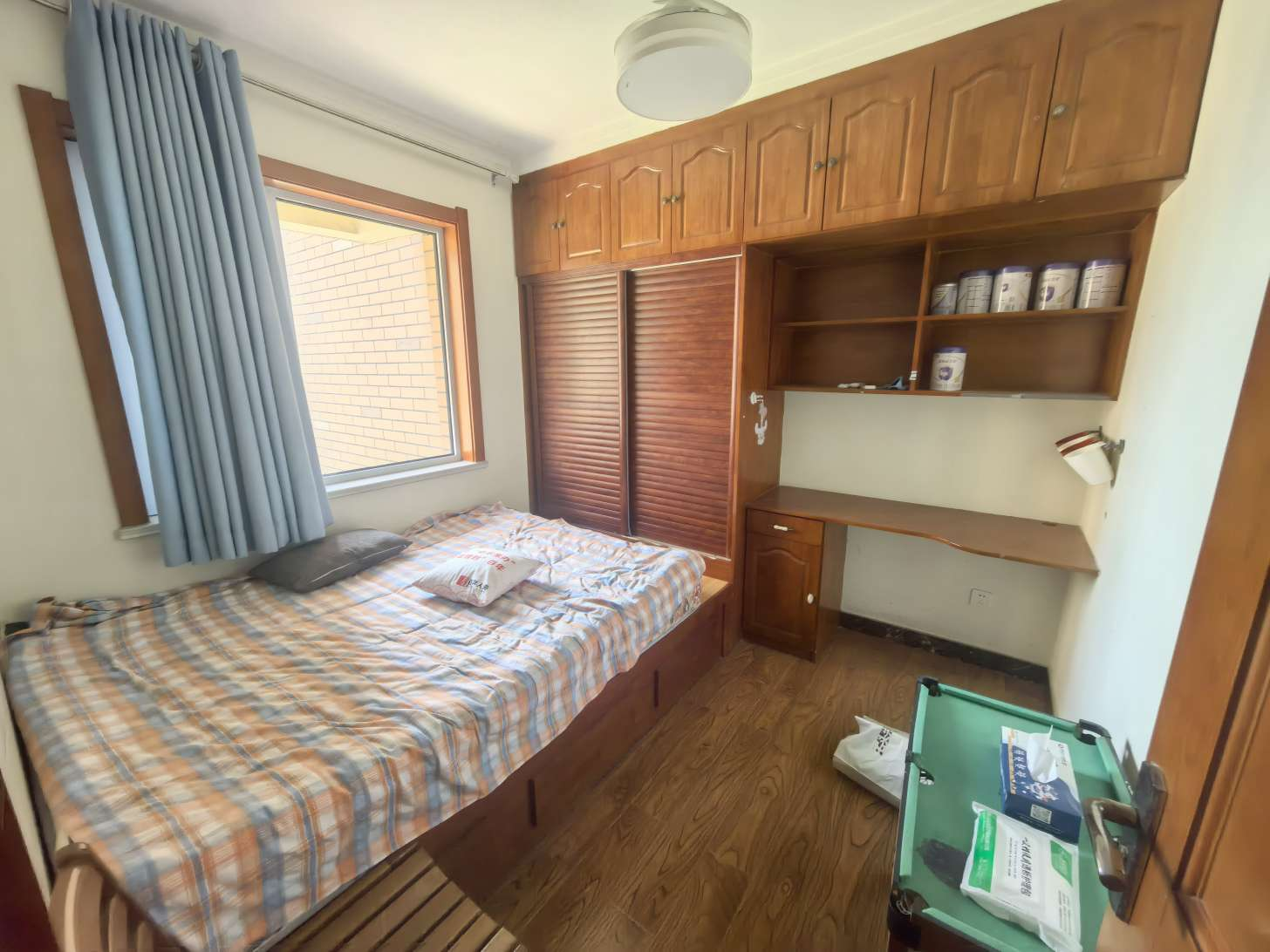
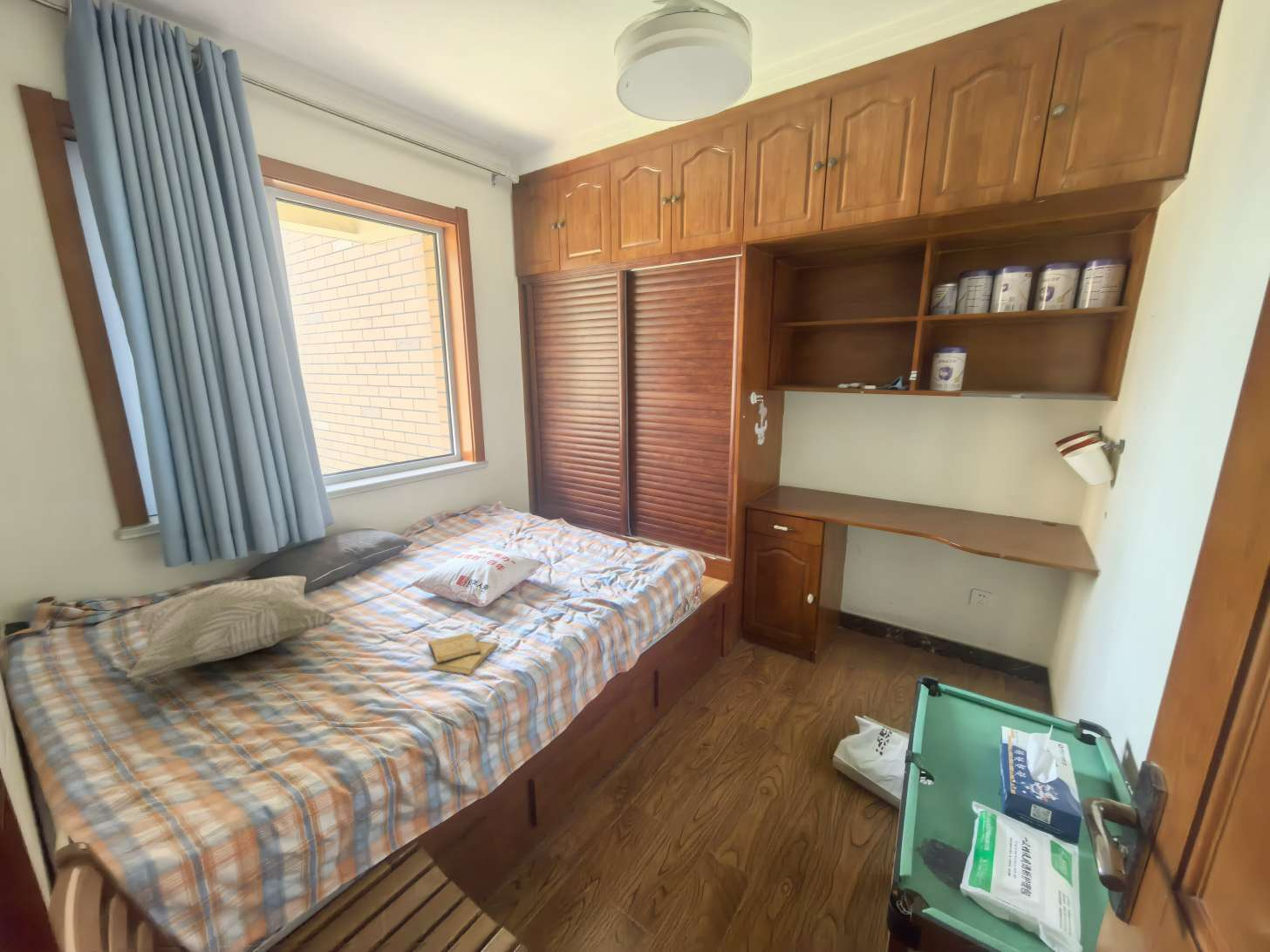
+ decorative pillow (233, 616)
+ diary (456, 648)
